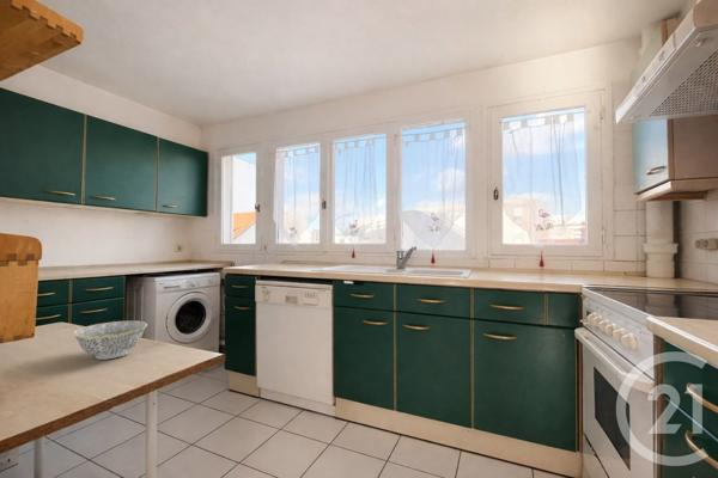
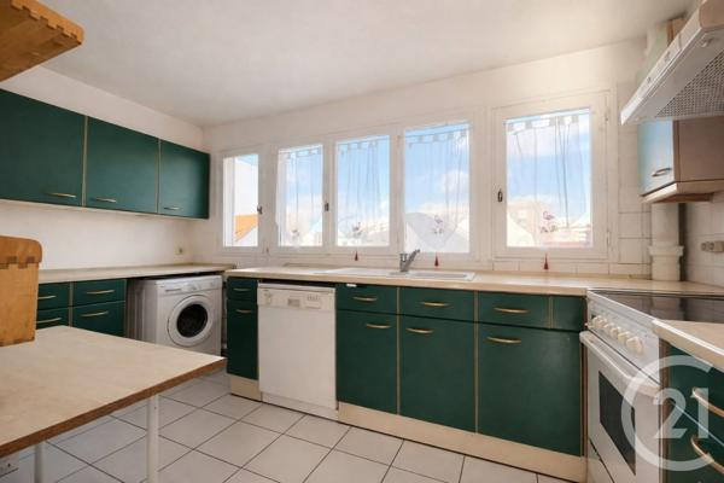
- bowl (111, 341)
